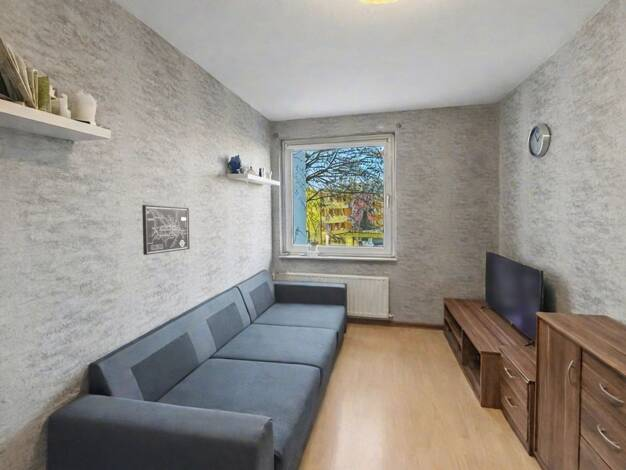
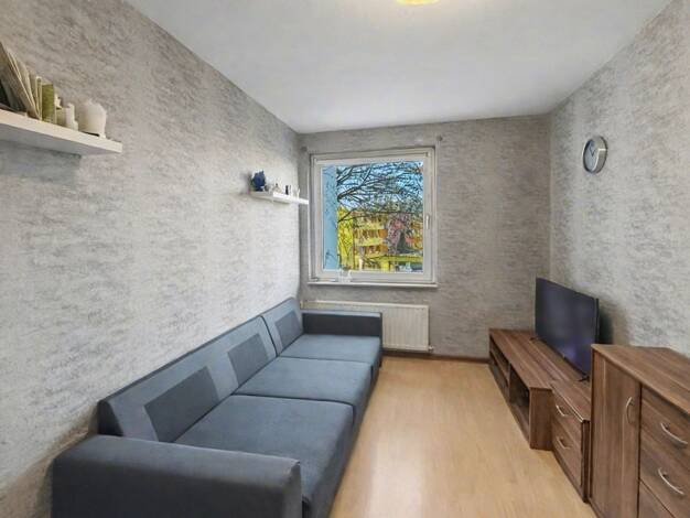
- wall art (168, 229)
